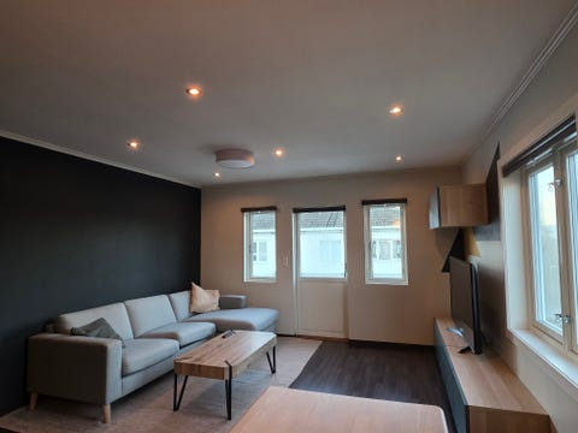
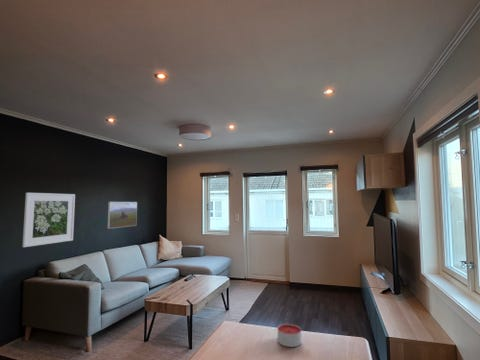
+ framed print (123, 214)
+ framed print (51, 218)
+ candle (289, 334)
